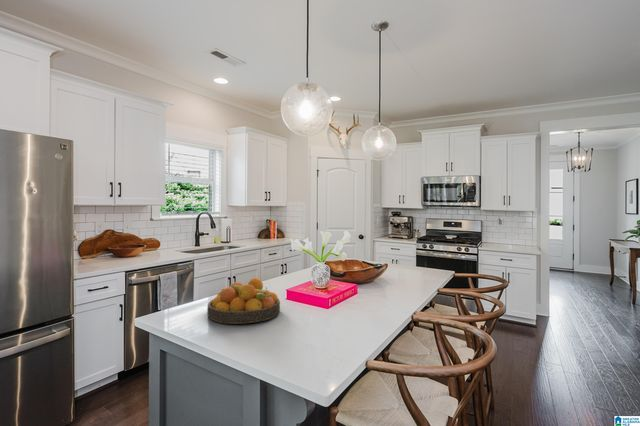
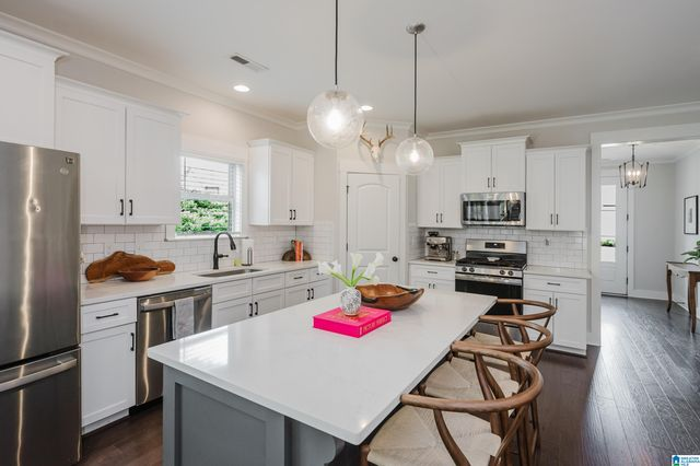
- fruit bowl (244, 297)
